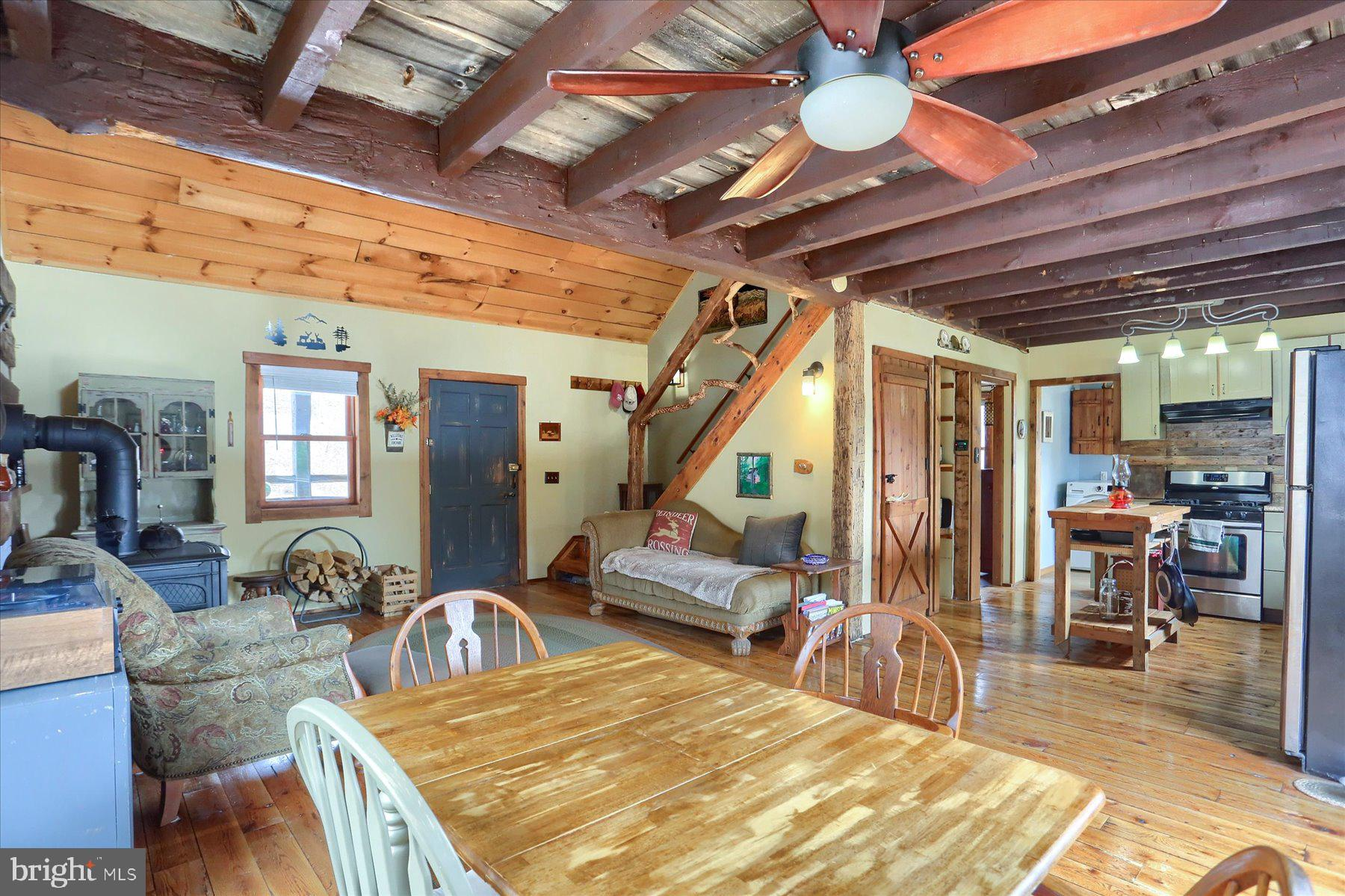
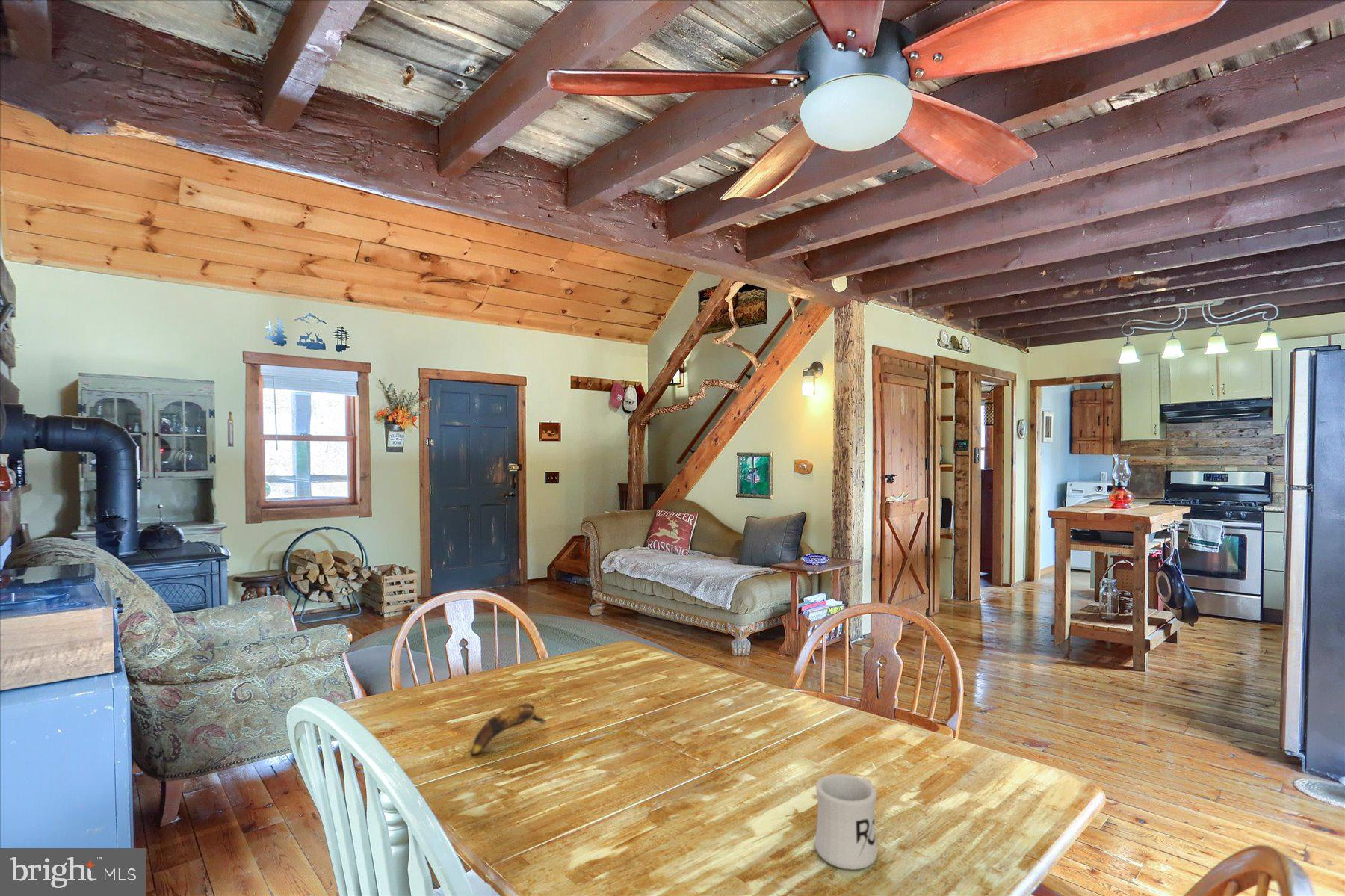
+ banana (507, 721)
+ mug (851, 816)
